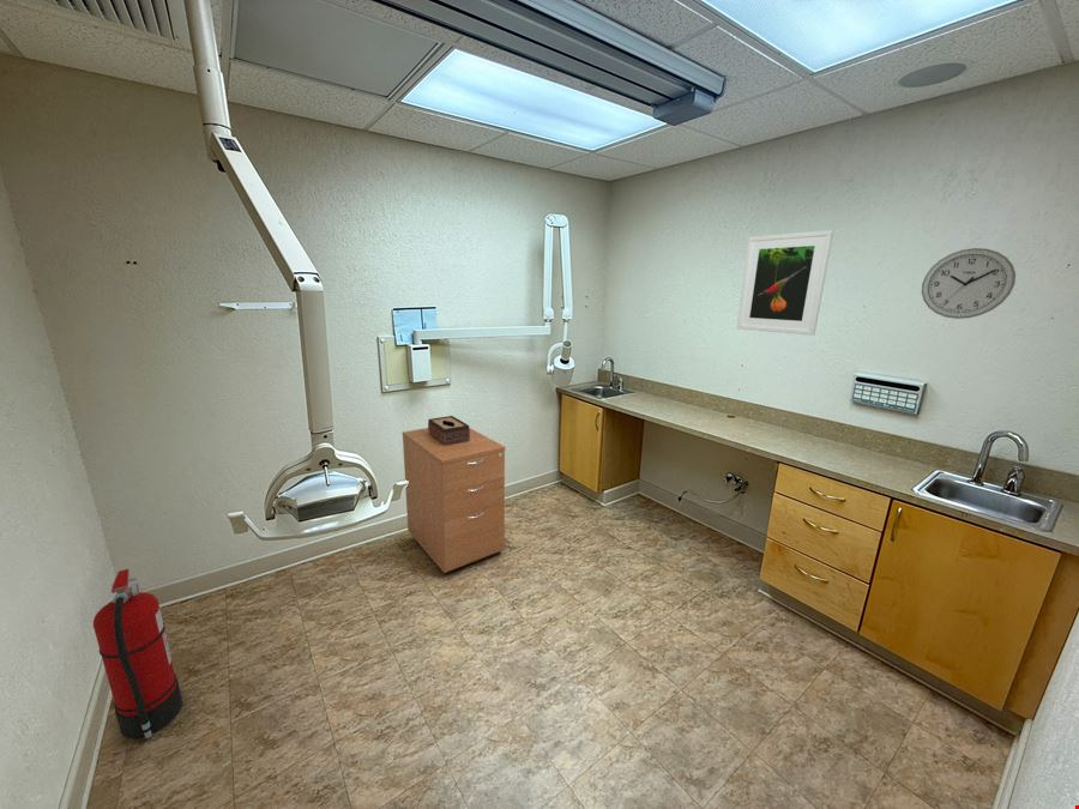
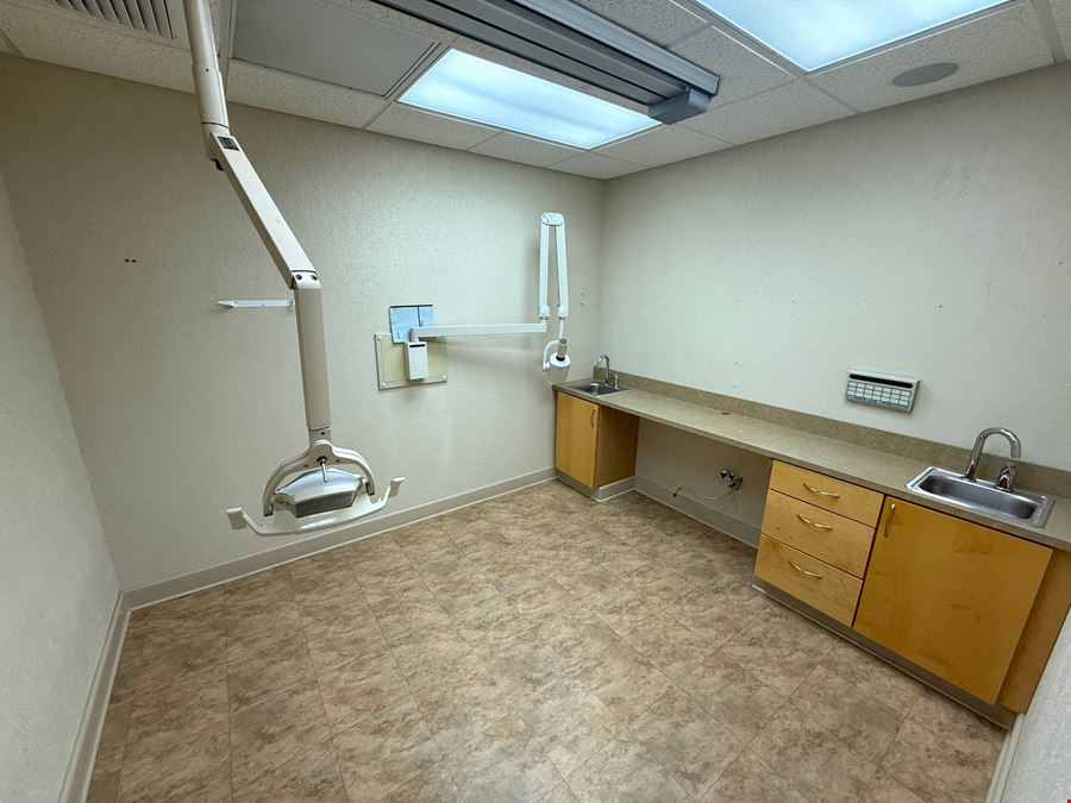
- wall clock (965, 284)
- tissue box (448, 429)
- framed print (780, 284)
- drawer unit (453, 493)
- fire extinguisher (135, 657)
